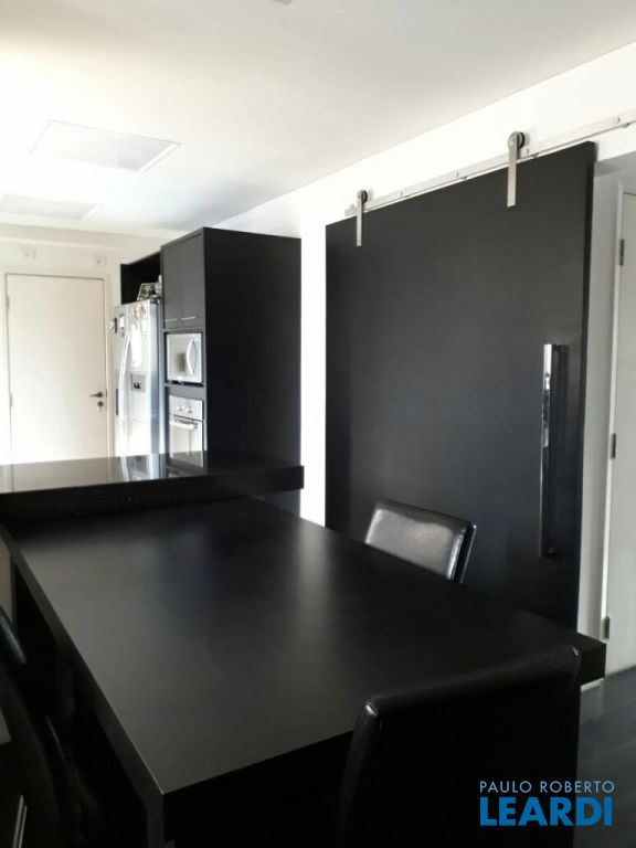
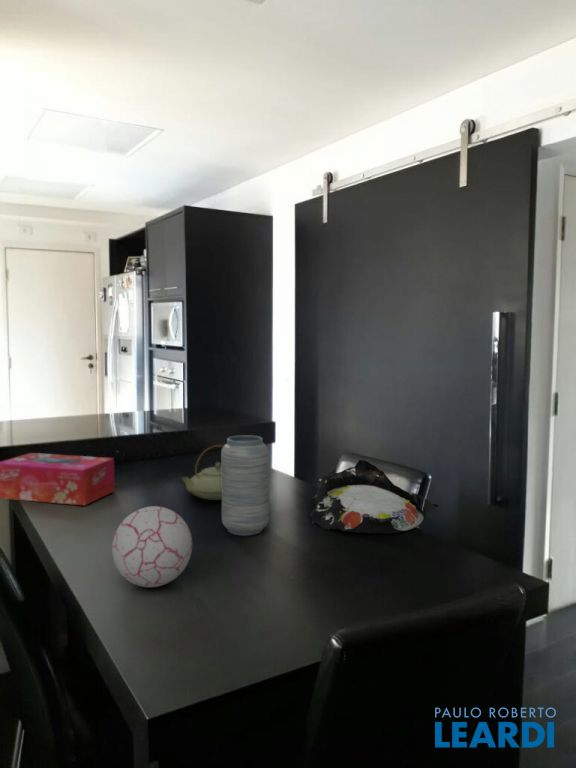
+ vase (245, 484)
+ plate (370, 494)
+ decorative ball (152, 546)
+ teapot (214, 470)
+ tissue box (55, 477)
